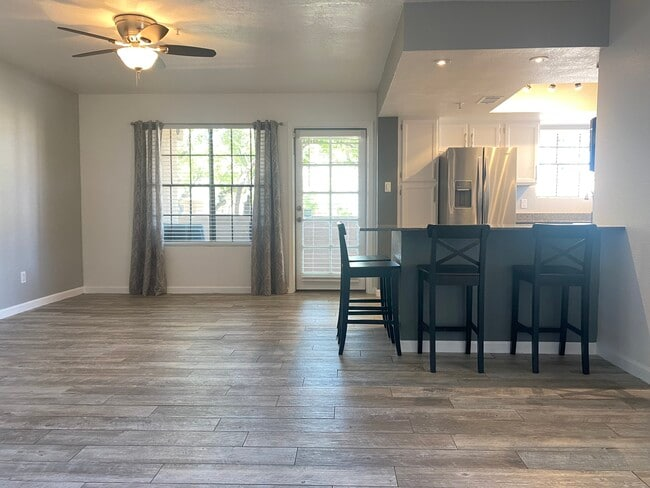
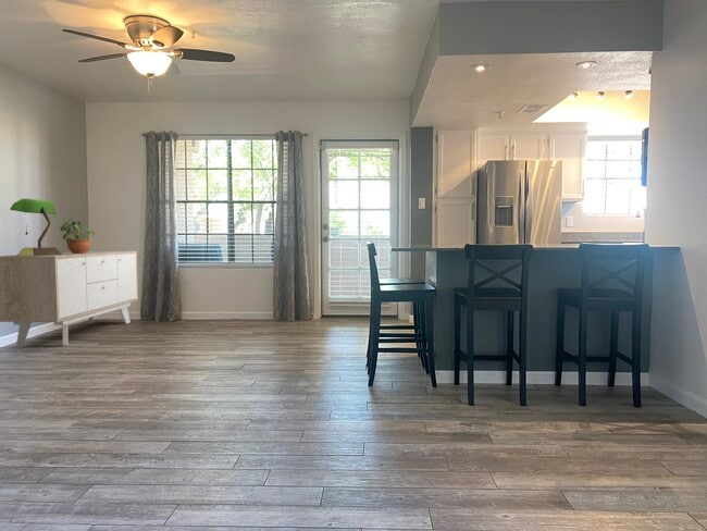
+ potted plant (75, 236)
+ sideboard (78, 293)
+ table lamp (44, 231)
